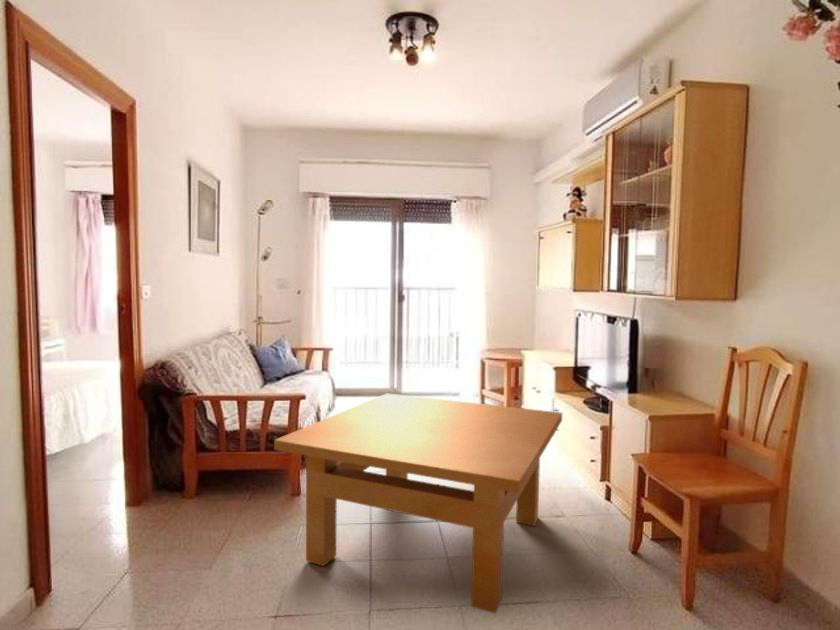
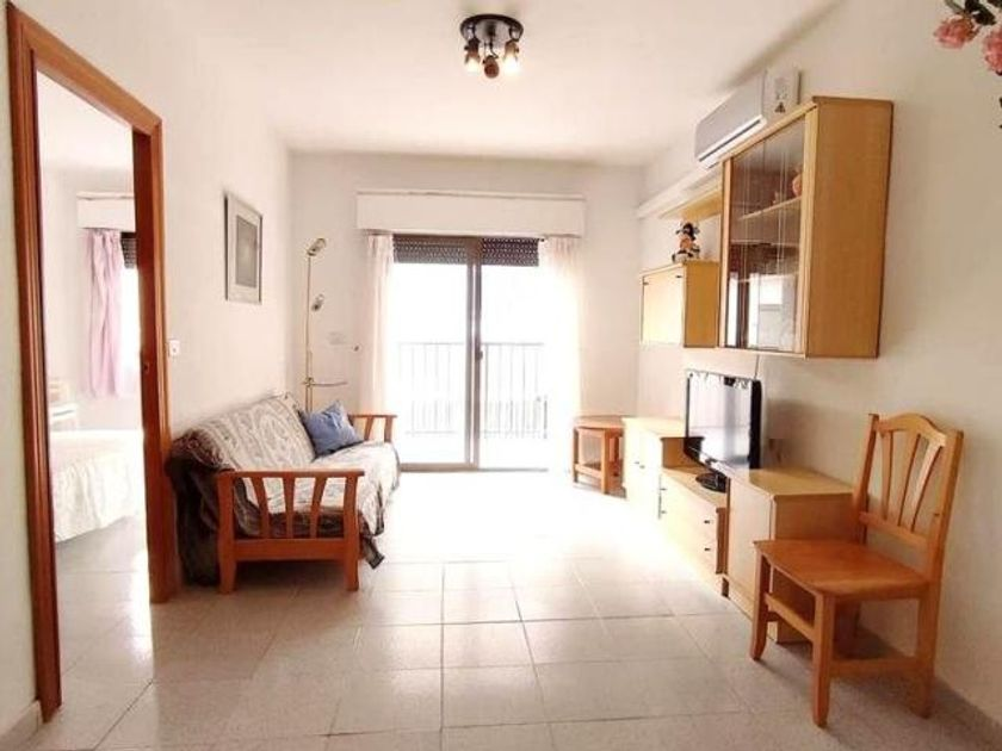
- table (432, 483)
